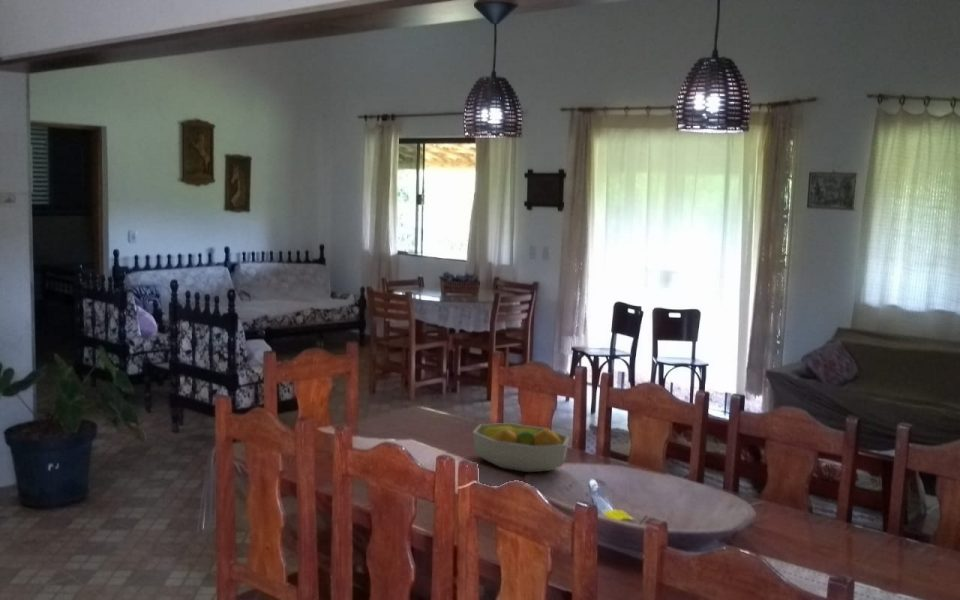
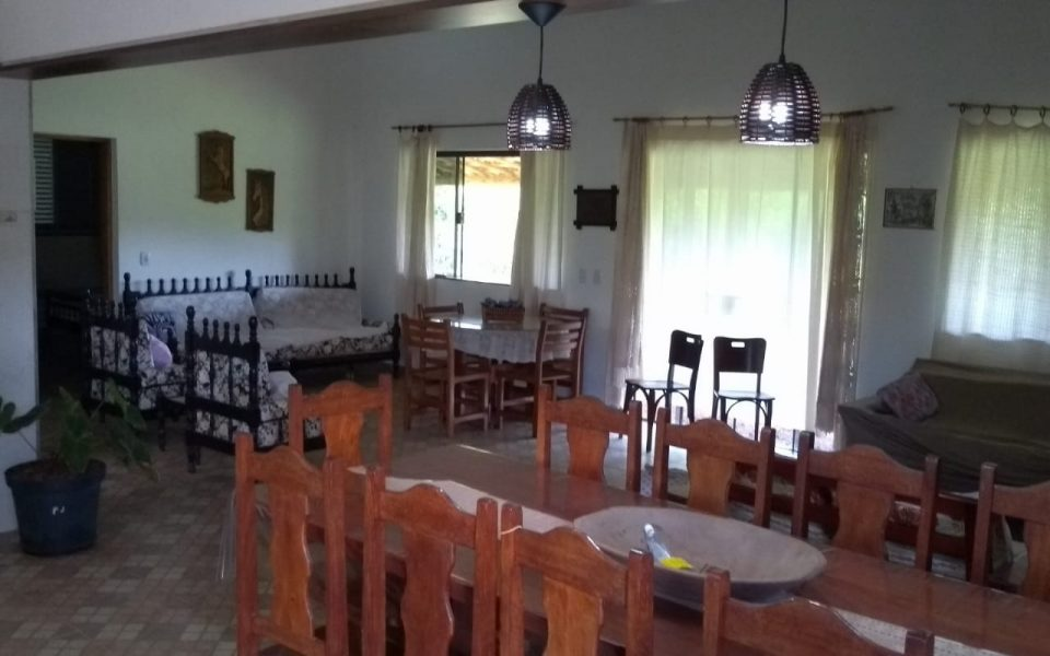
- fruit bowl (520, 442)
